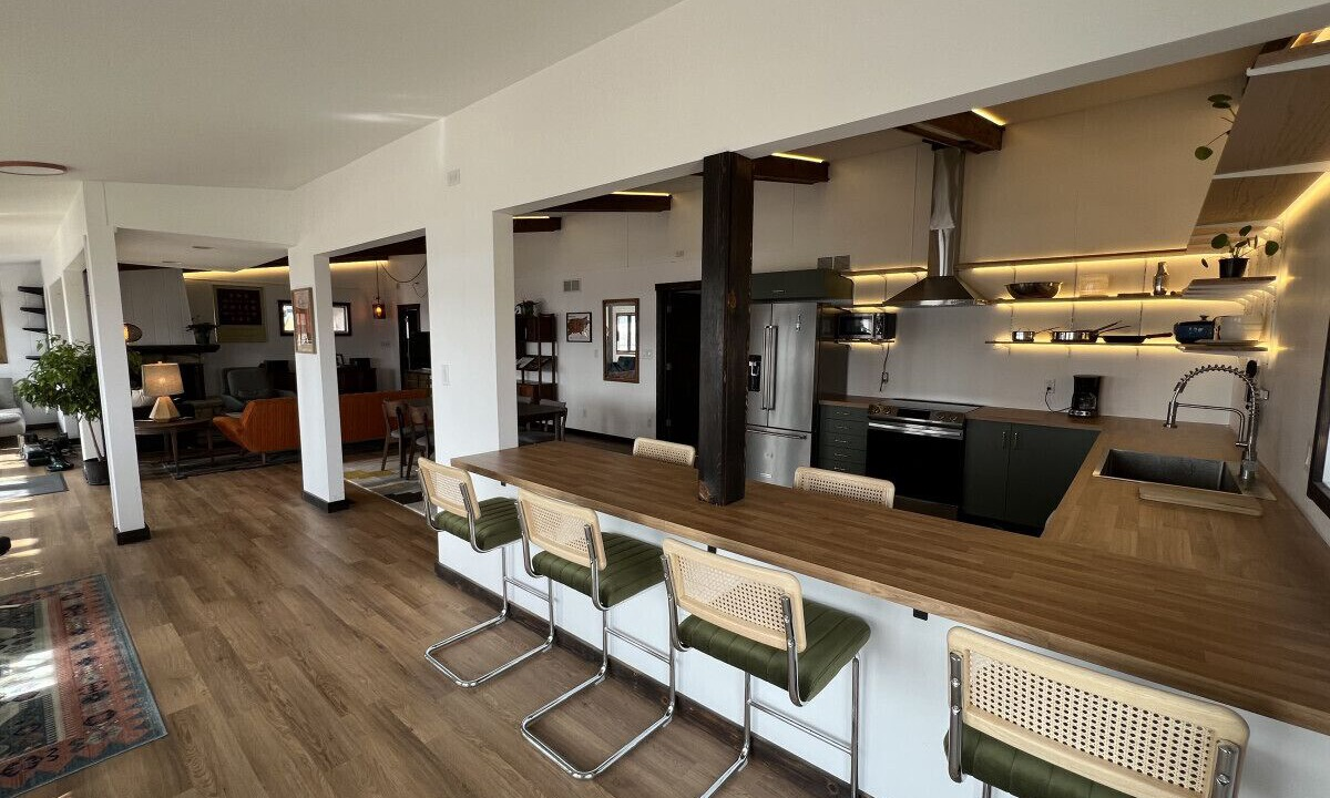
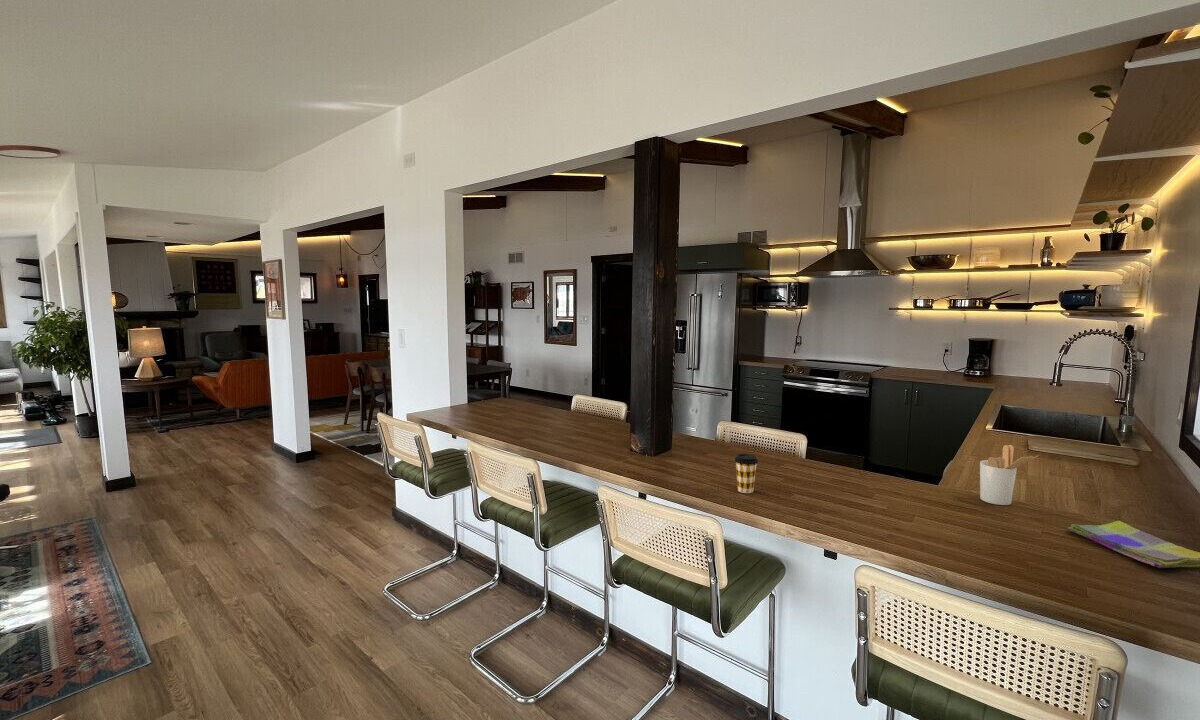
+ coffee cup (745, 473)
+ utensil holder (1006, 475)
+ dish towel (1140, 543)
